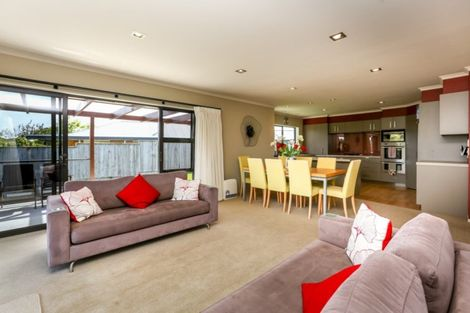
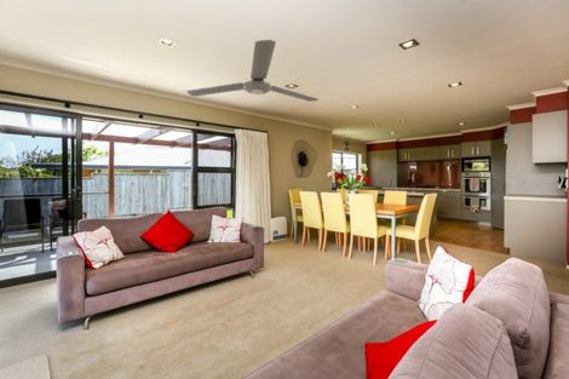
+ ceiling fan (254, 71)
